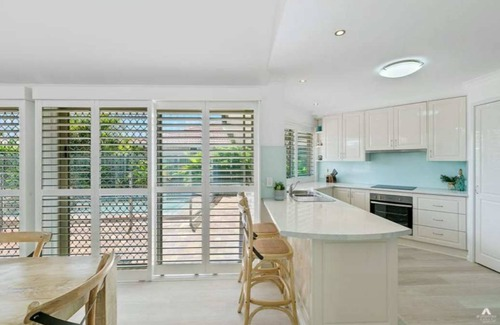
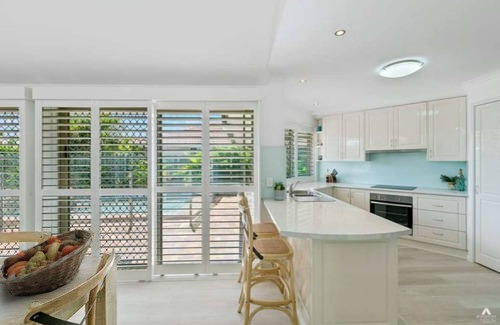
+ fruit basket (50, 258)
